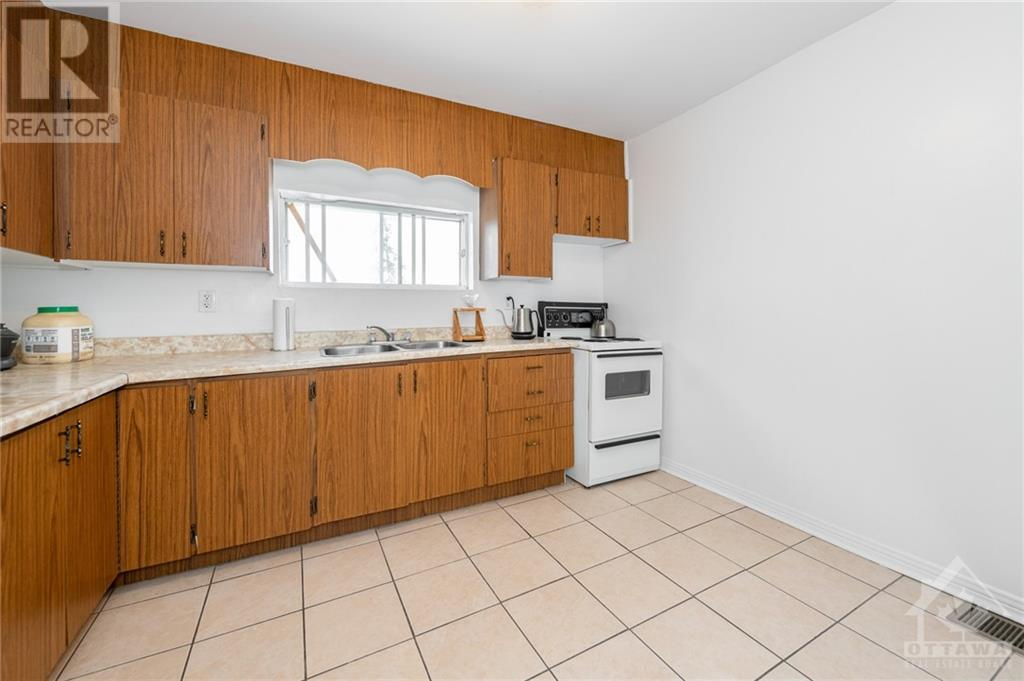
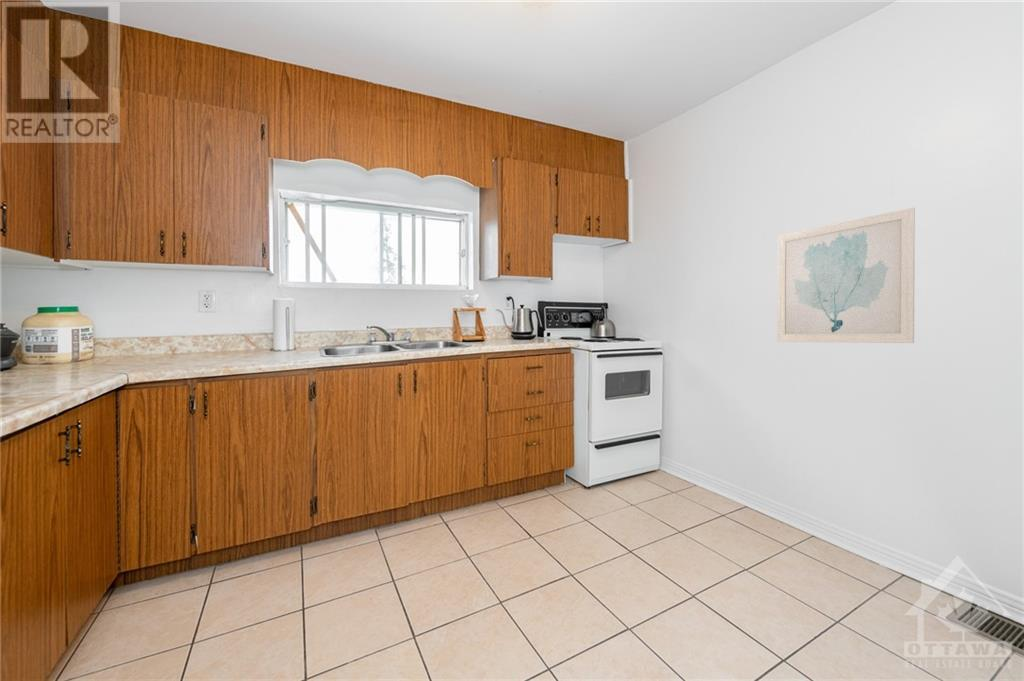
+ wall art (837, 282)
